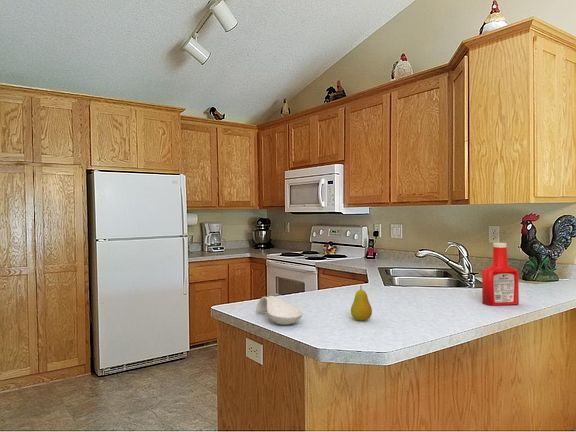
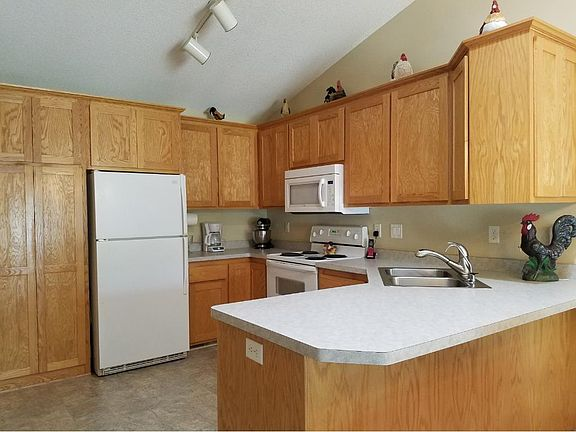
- fruit (361, 302)
- soap bottle (500, 273)
- spoon rest (276, 309)
